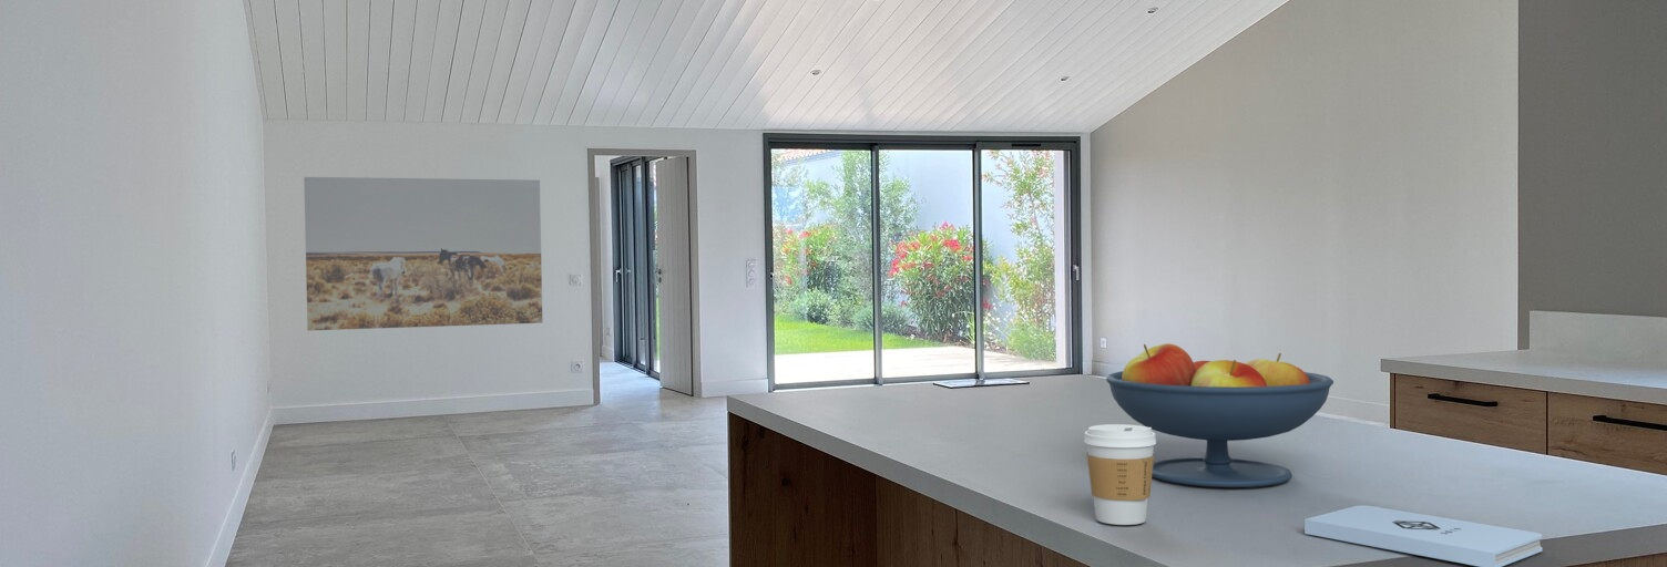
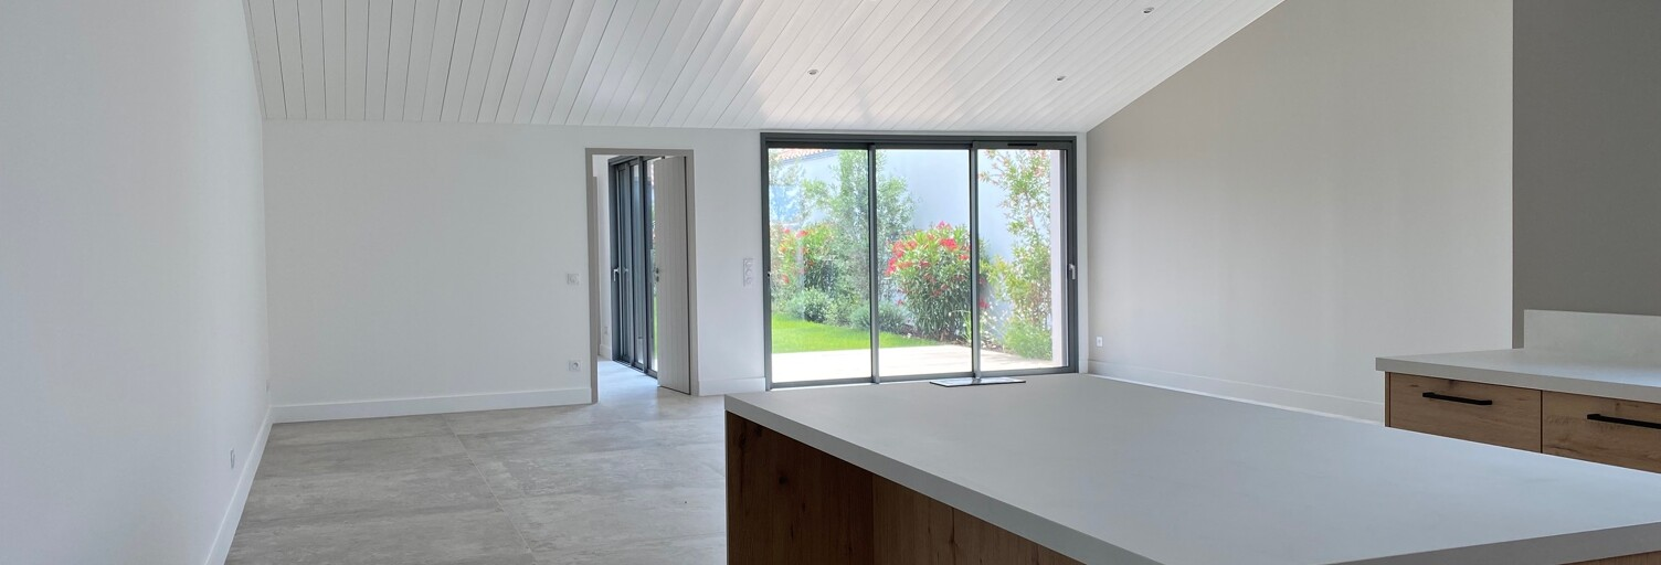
- wall art (427, 252)
- notepad (1421, 534)
- fruit bowl (1216, 408)
- coffee cup (1119, 472)
